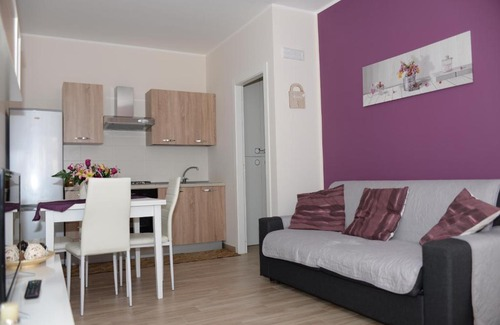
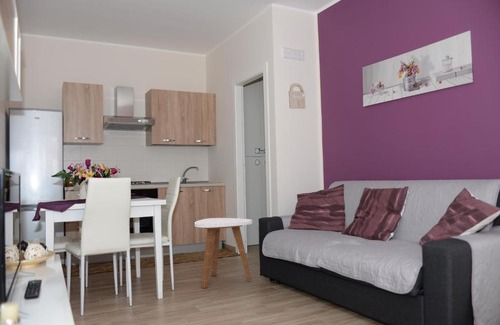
+ side table (218, 247)
